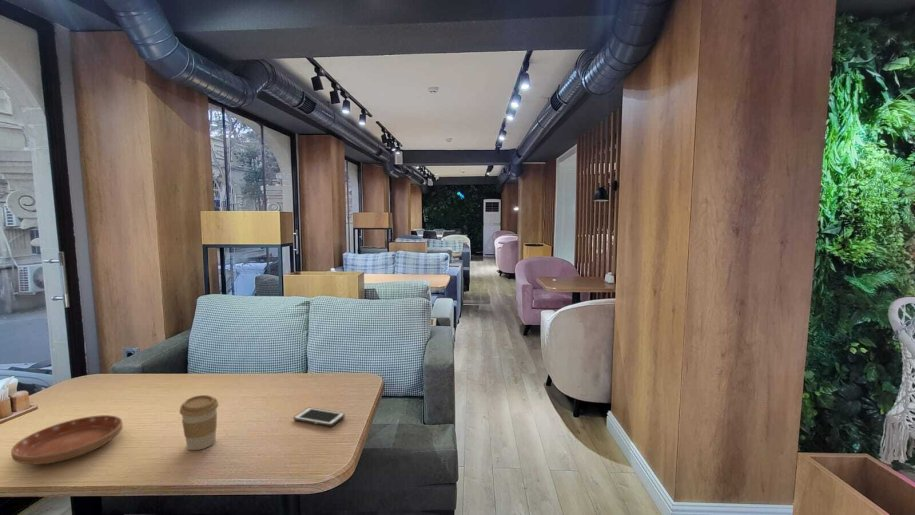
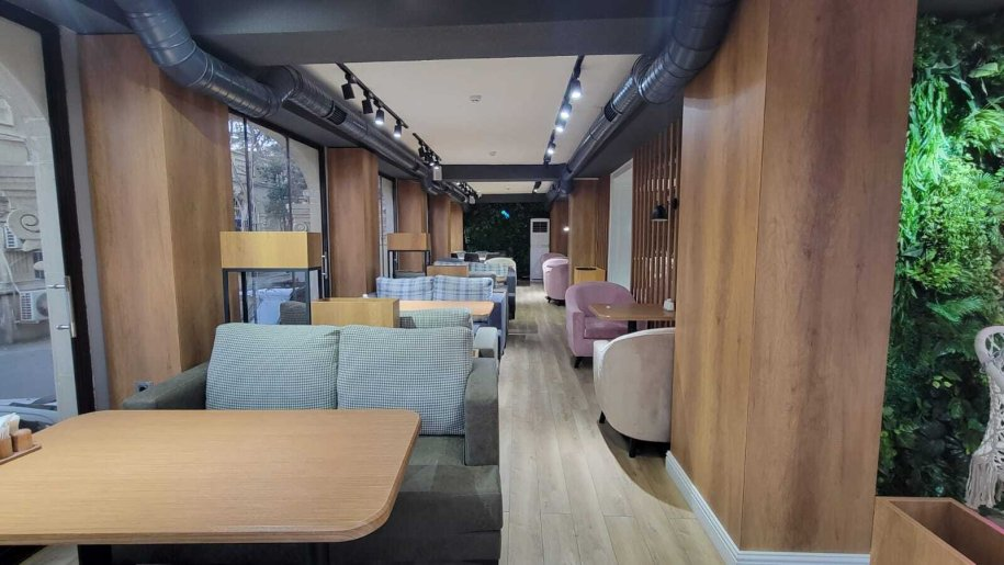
- coffee cup (200, 421)
- saucer (70, 439)
- cell phone (319, 416)
